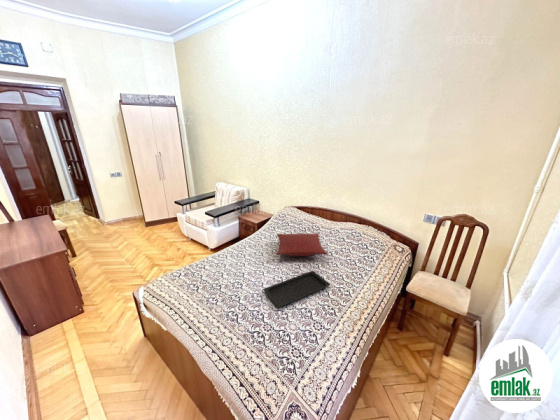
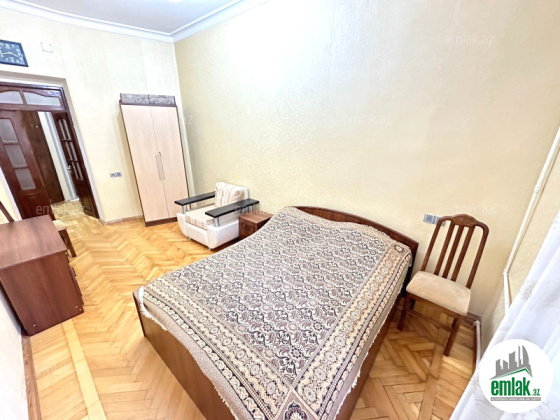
- pillow (299, 243)
- serving tray (297, 288)
